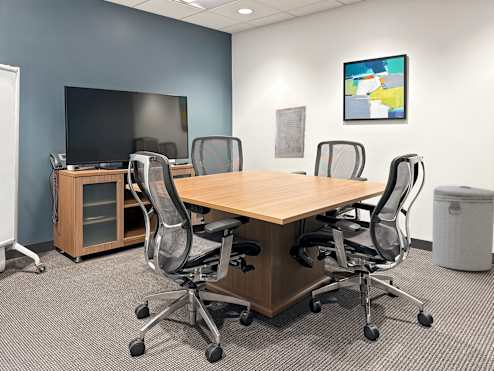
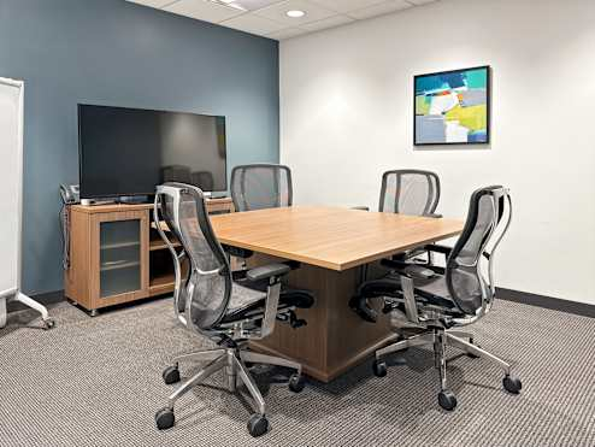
- stone plaque (289, 133)
- can (463, 225)
